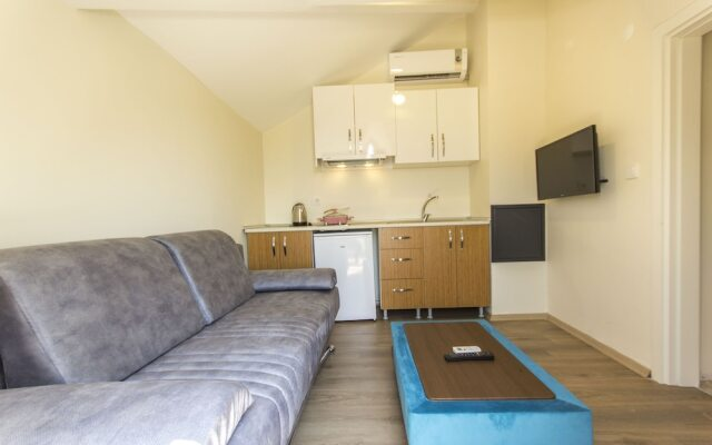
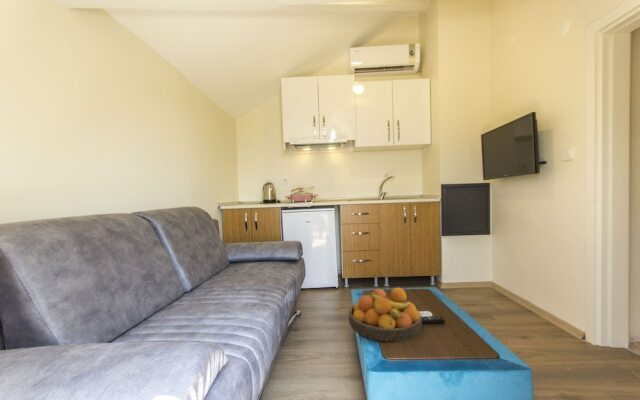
+ fruit bowl (384, 307)
